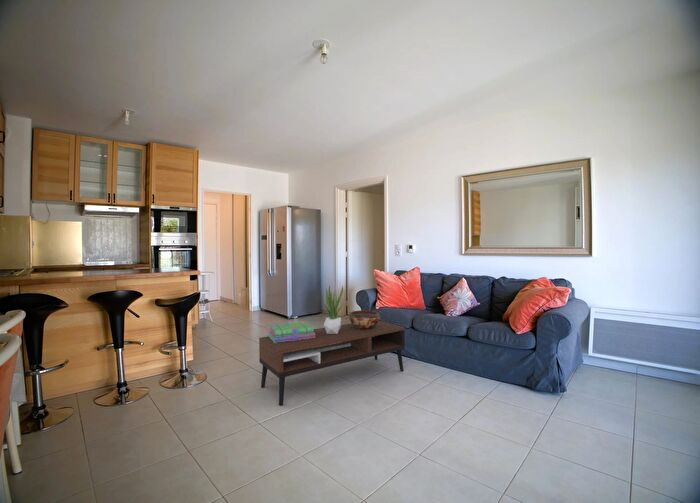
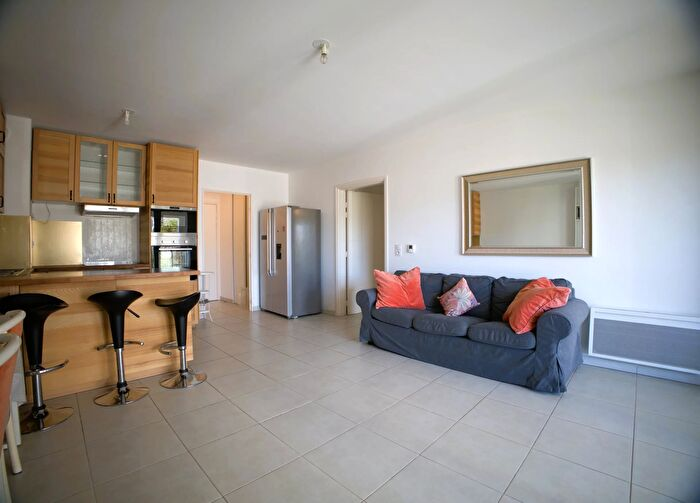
- coffee table (336, 355)
- stack of books (291, 331)
- potted plant (332, 309)
- decorative bowl (364, 319)
